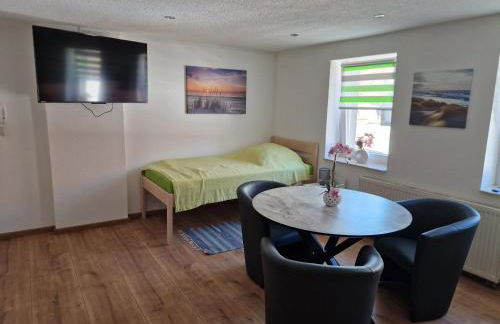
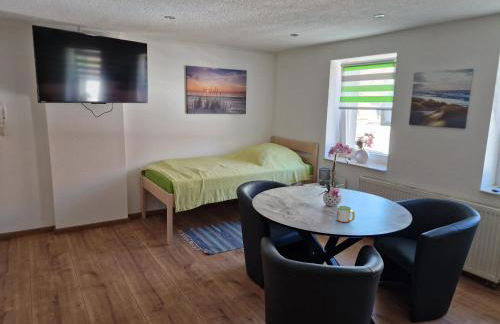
+ mug (346, 214)
